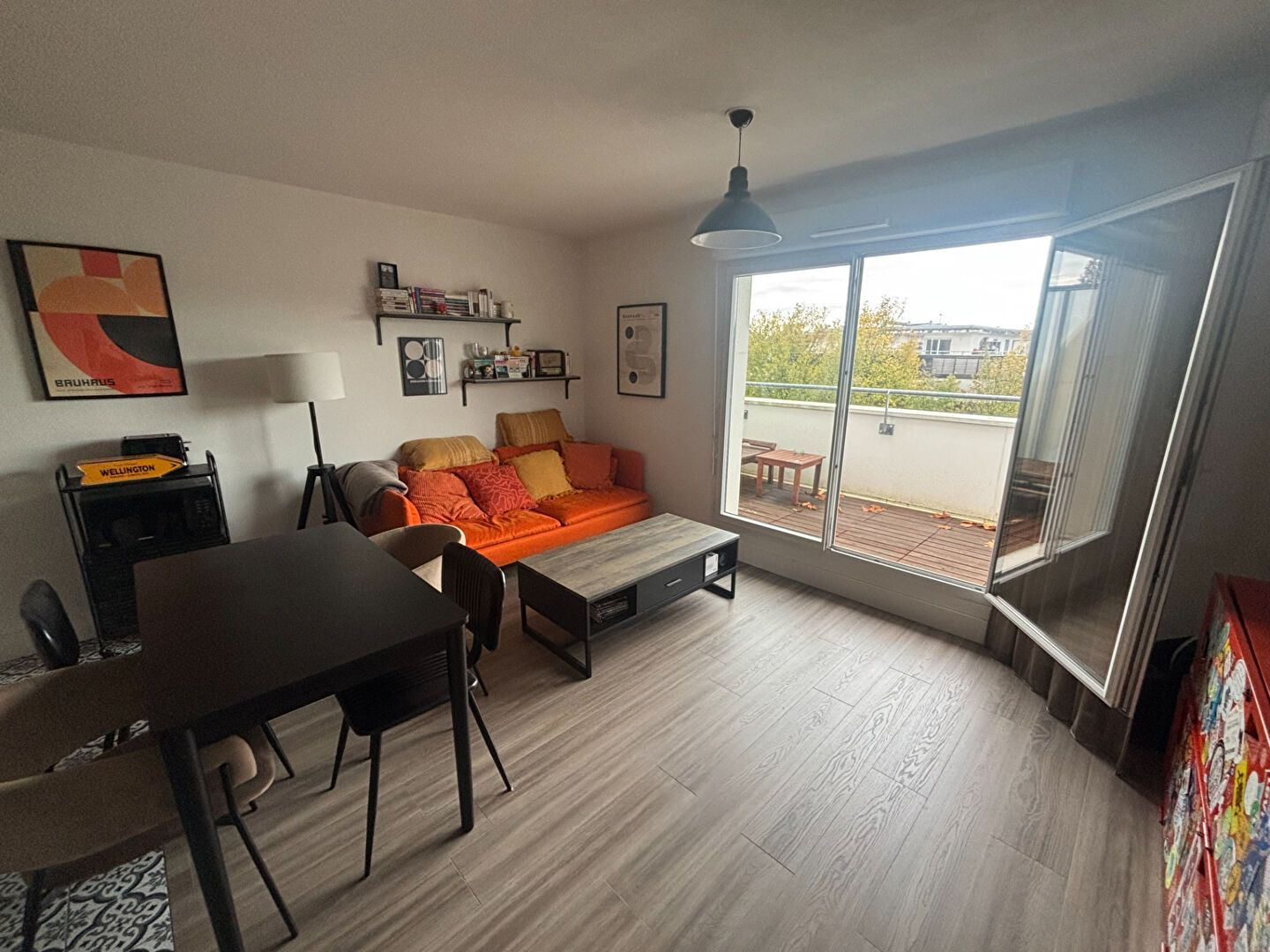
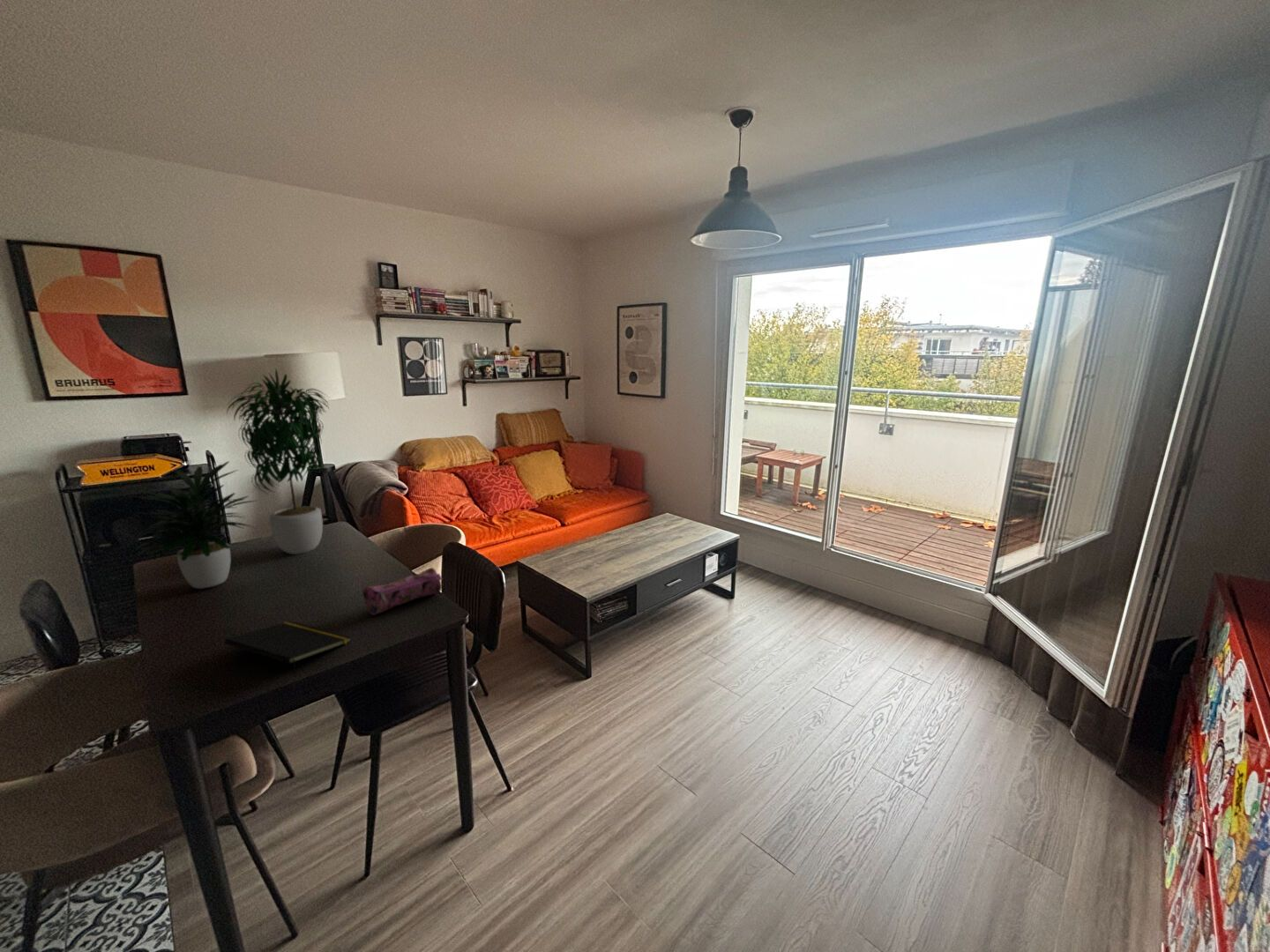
+ potted plant (237, 470)
+ pencil case (404, 590)
+ notepad (289, 640)
